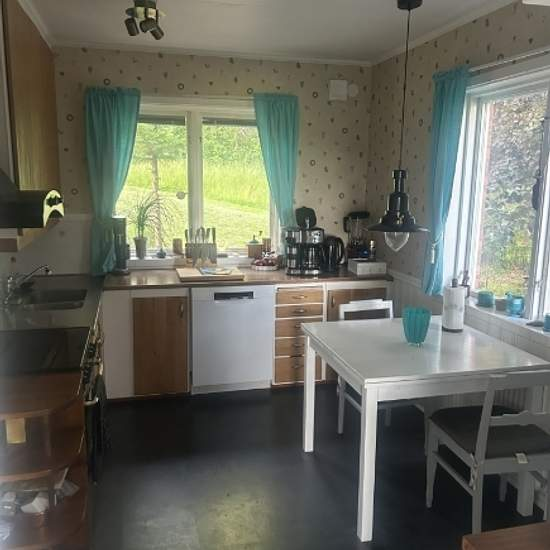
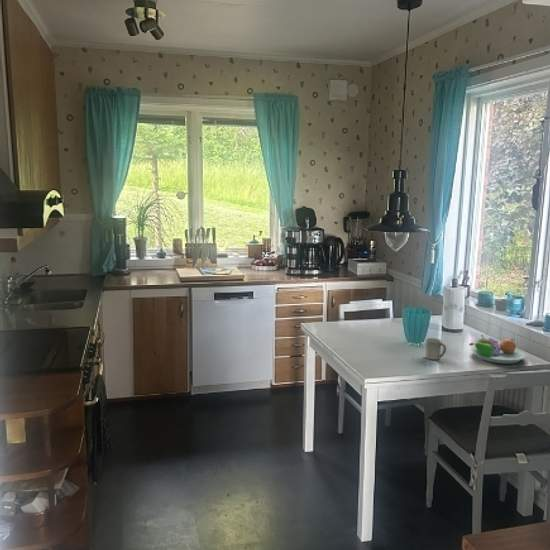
+ fruit bowl (496, 347)
+ cup (436, 349)
